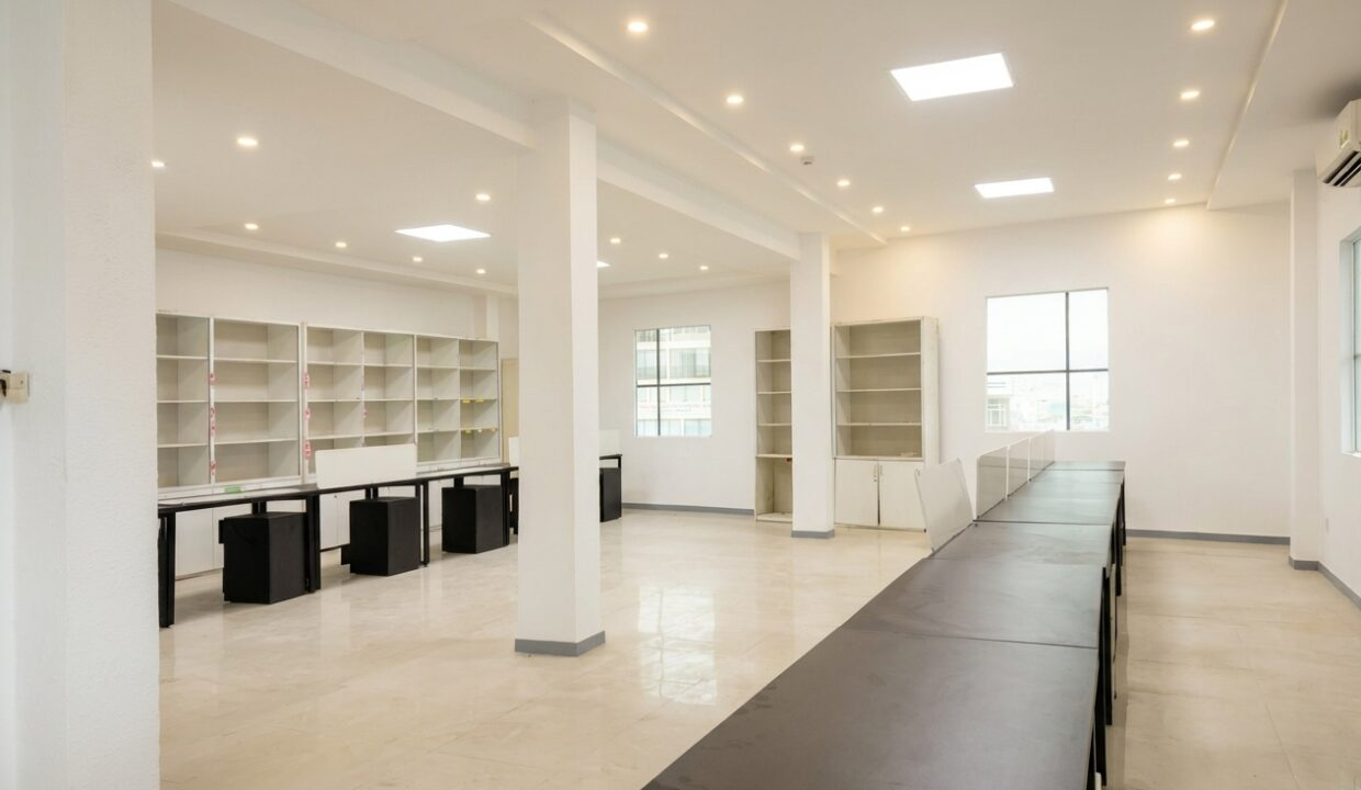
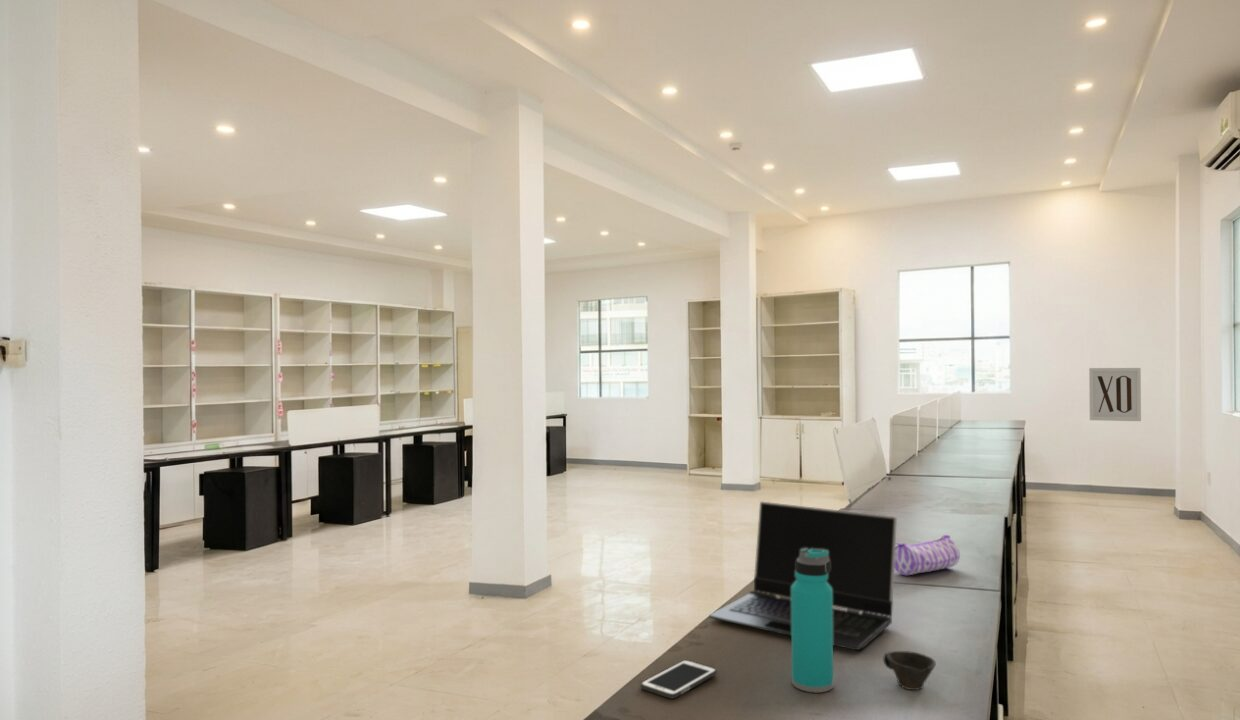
+ laptop computer (795, 569)
+ pencil case (926, 554)
+ water bottle (811, 616)
+ wall art (1114, 394)
+ cup (908, 670)
+ cell phone (679, 678)
